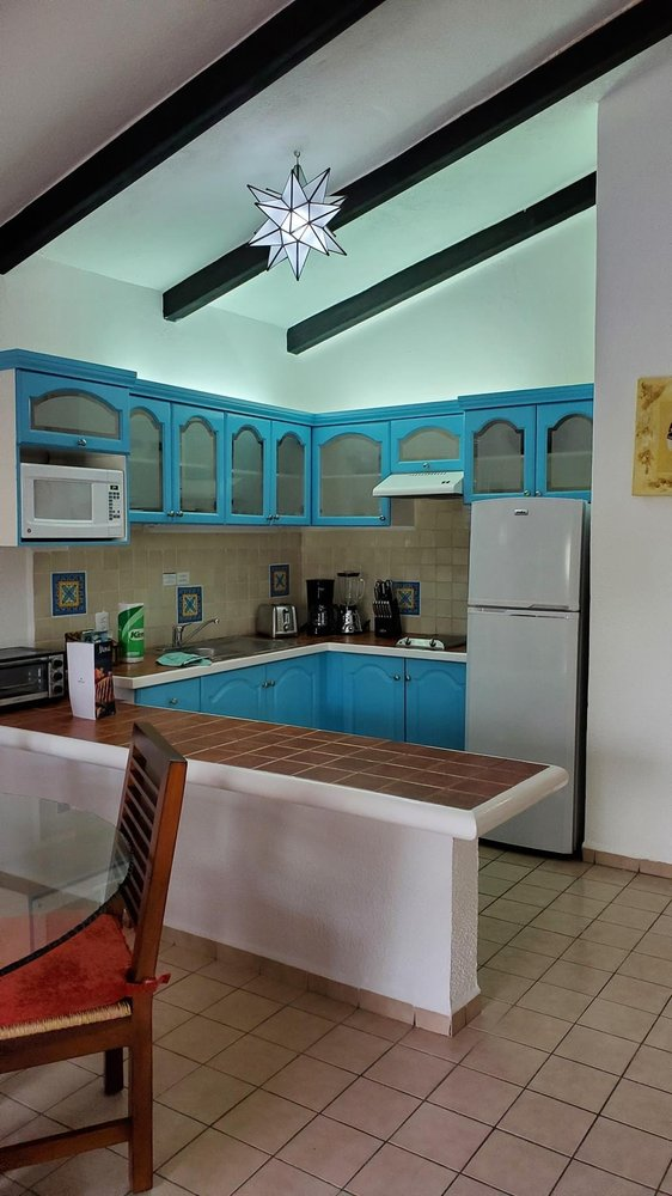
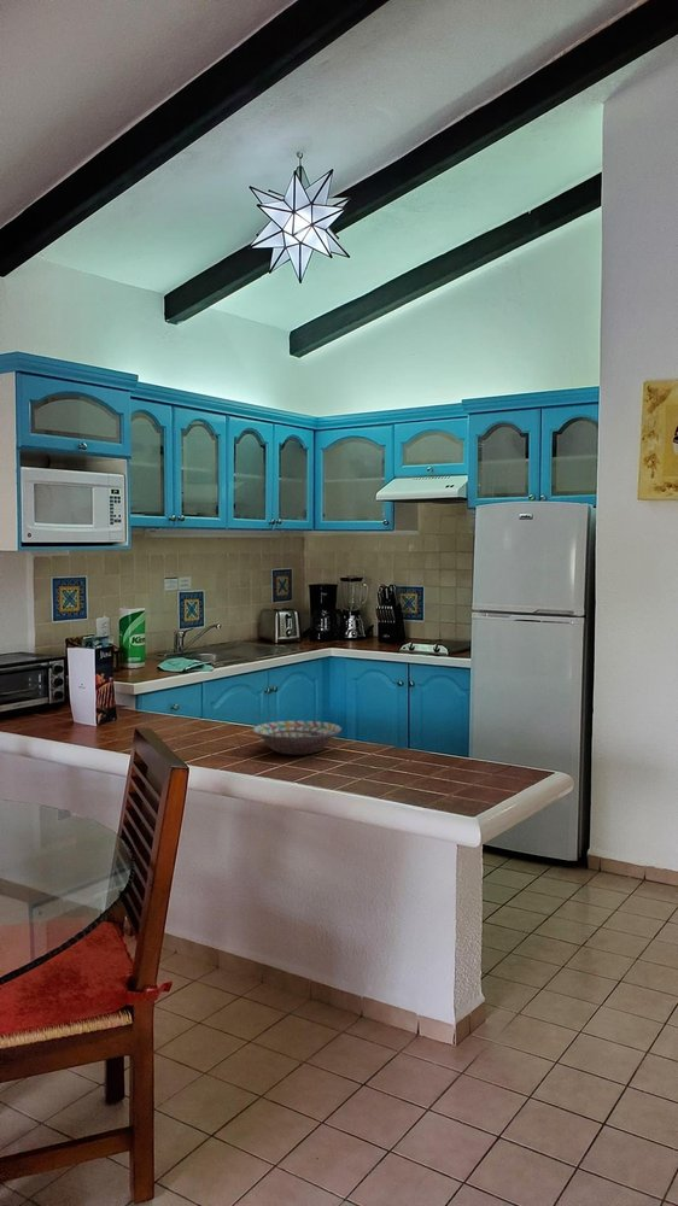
+ decorative bowl (297, 739)
